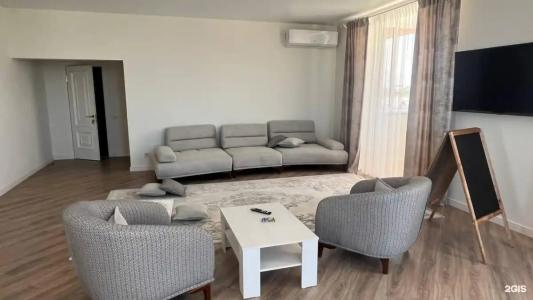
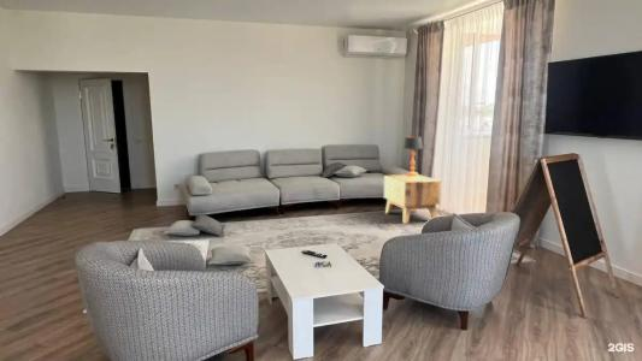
+ side table (411, 197)
+ table lamp (412, 155)
